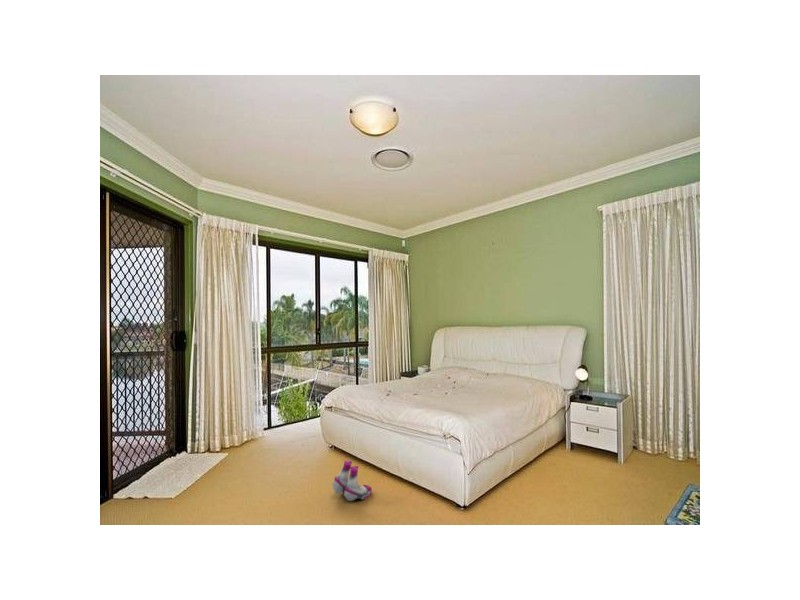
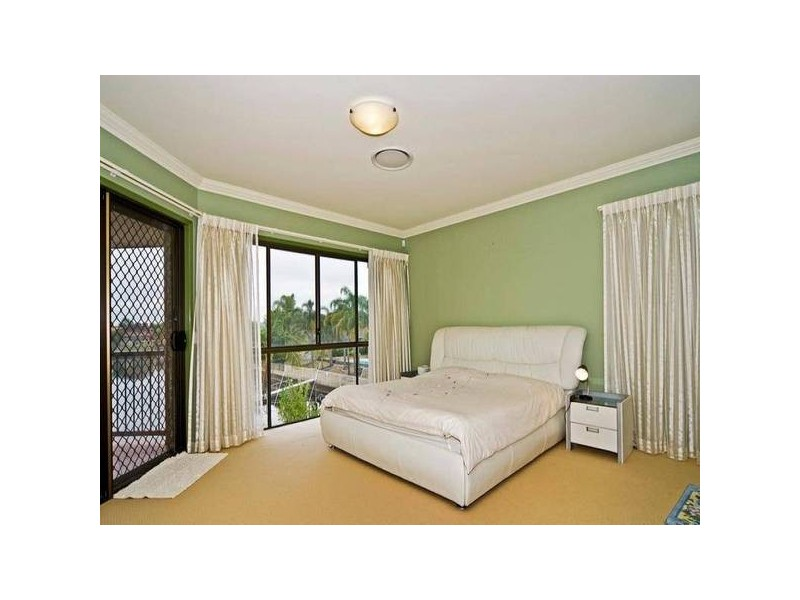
- boots (352, 478)
